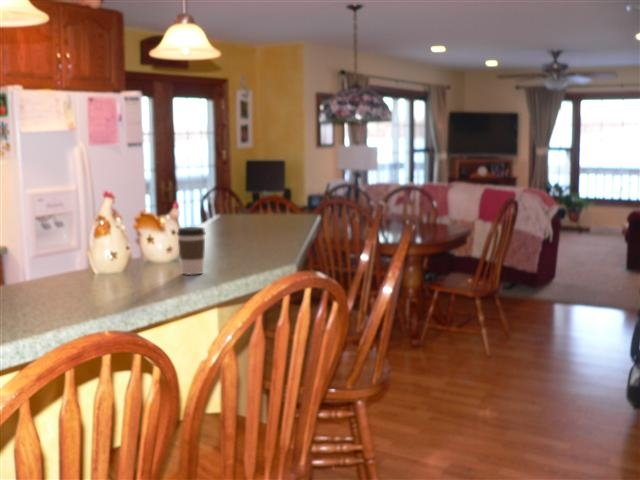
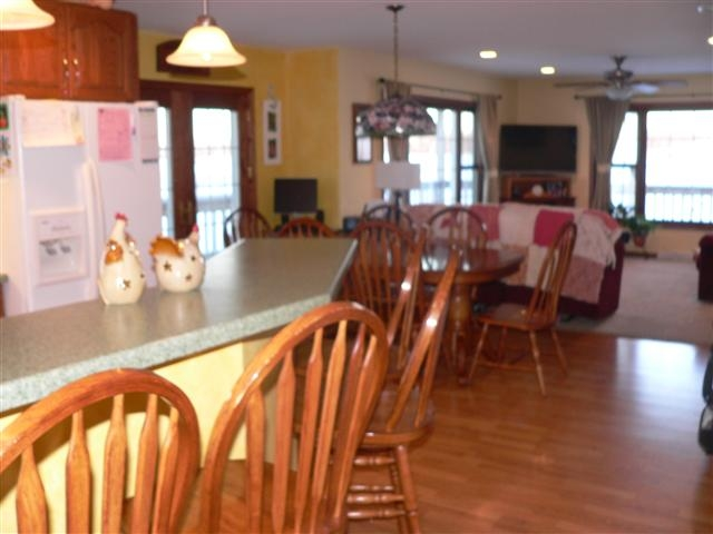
- coffee cup (191, 250)
